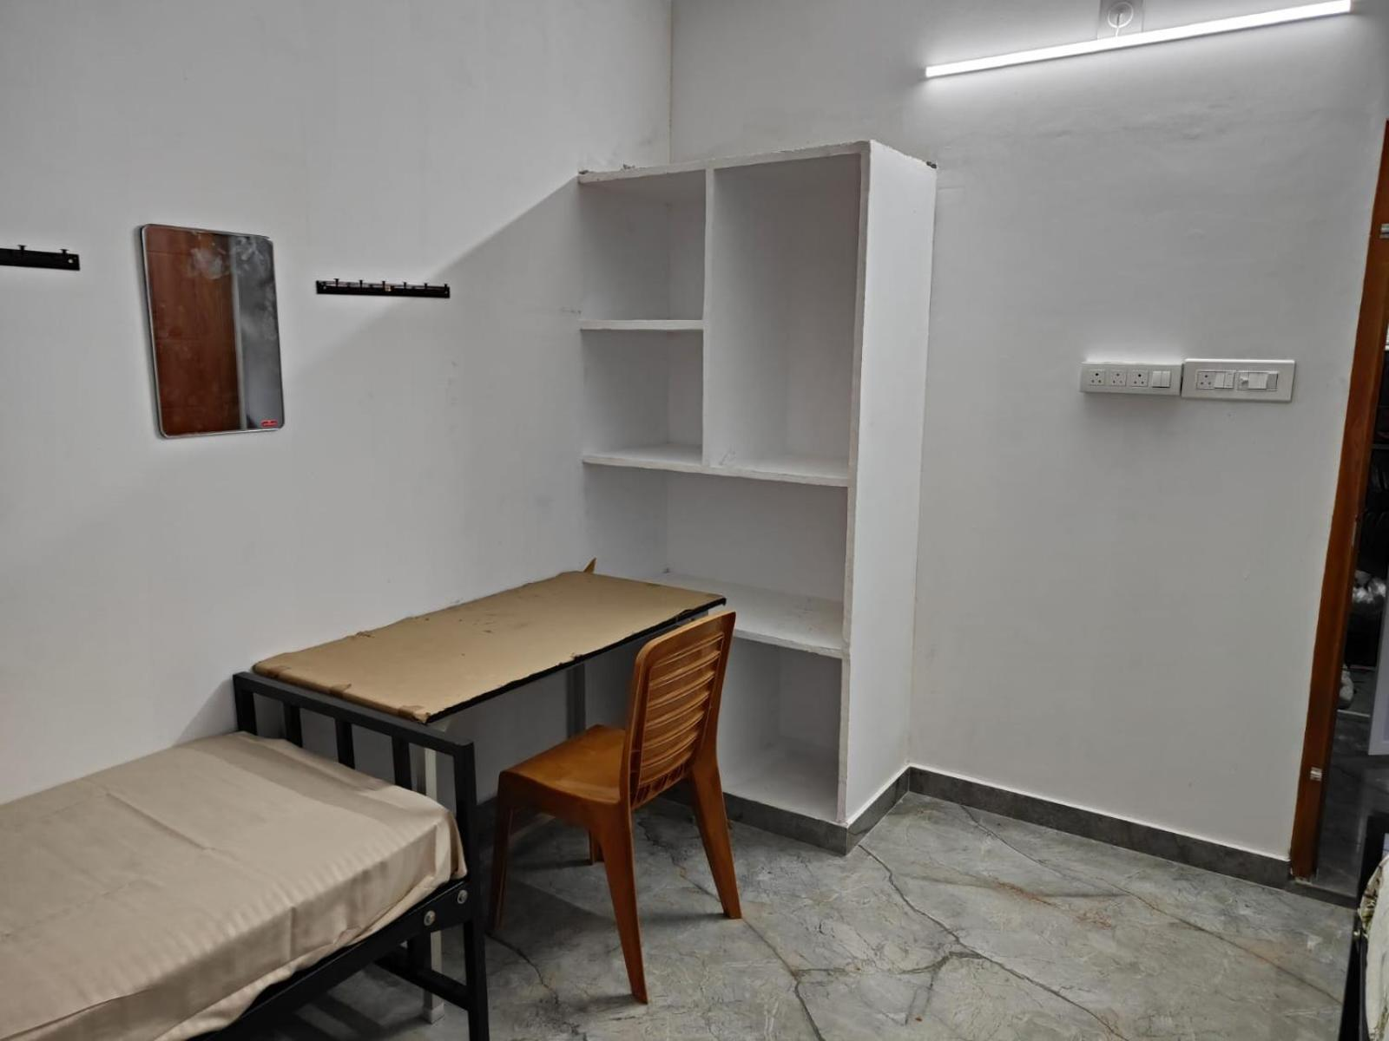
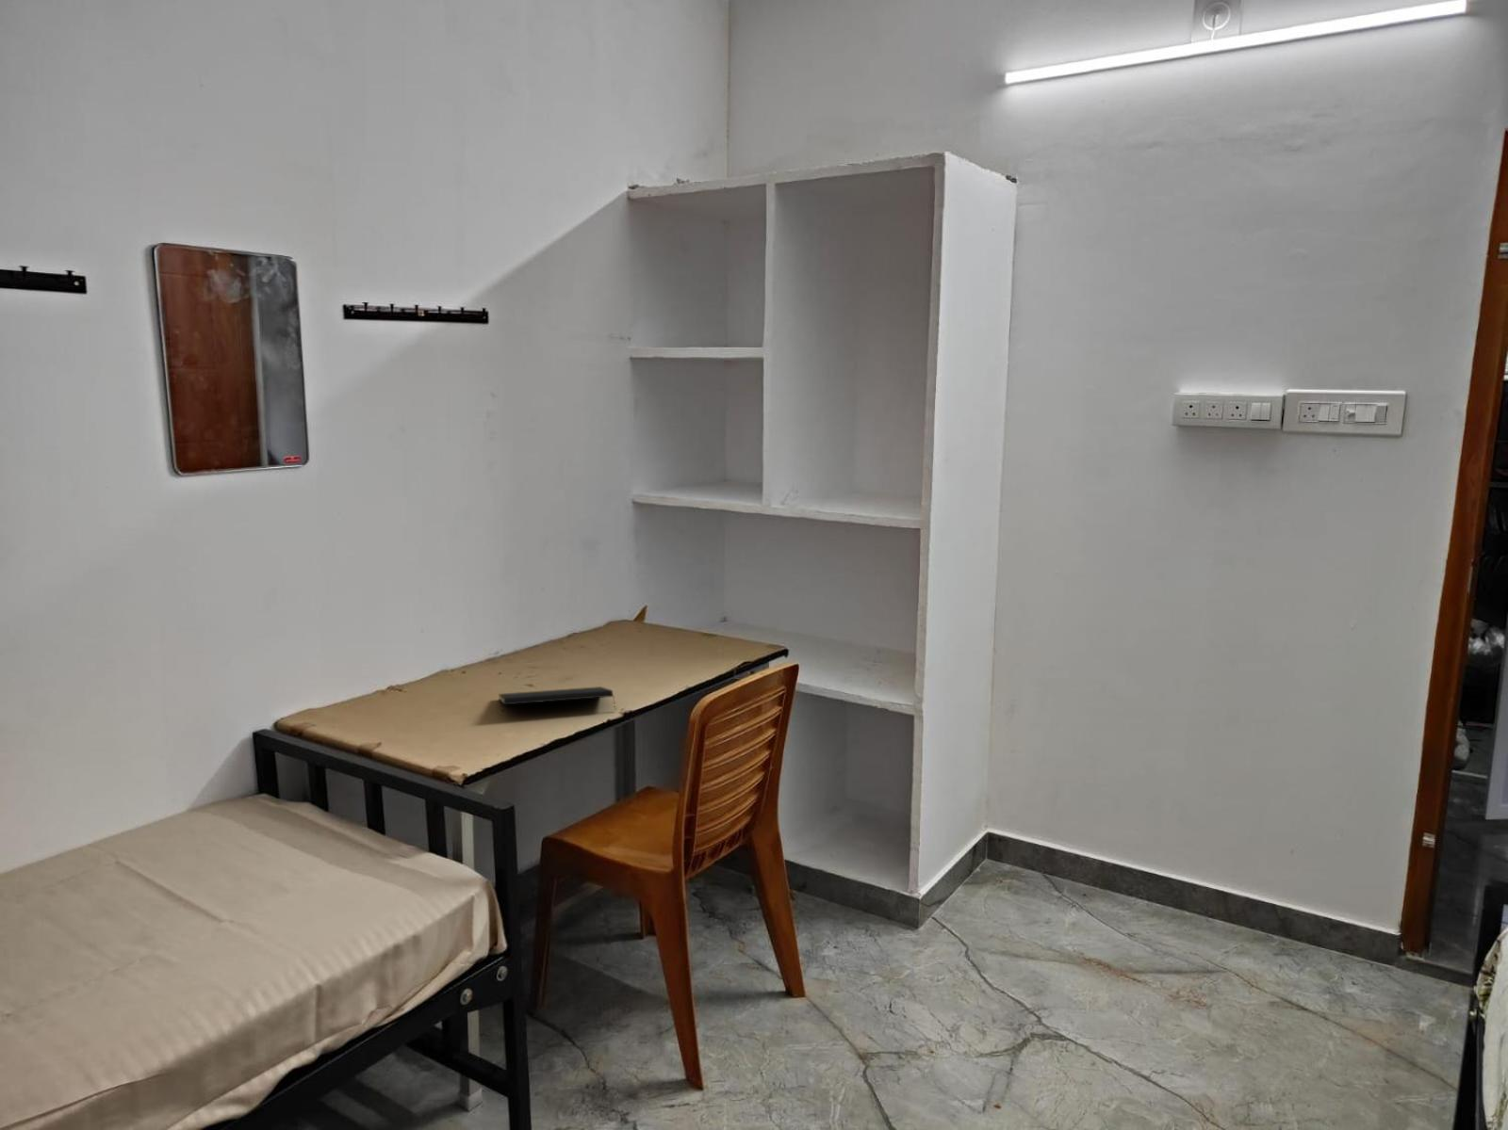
+ notepad (555, 694)
